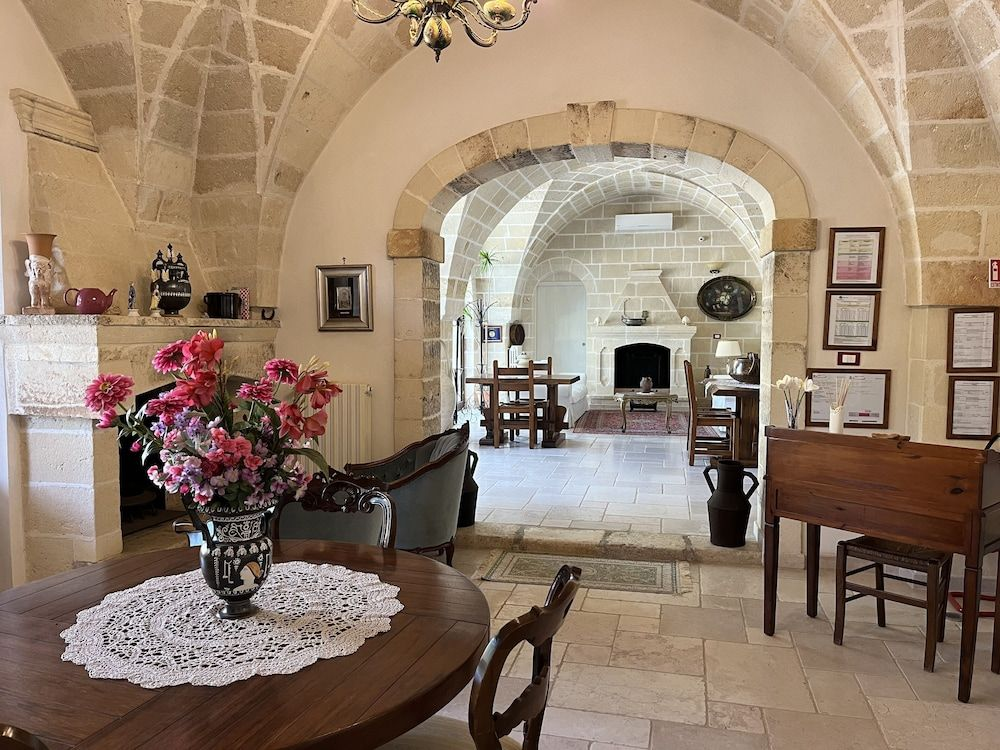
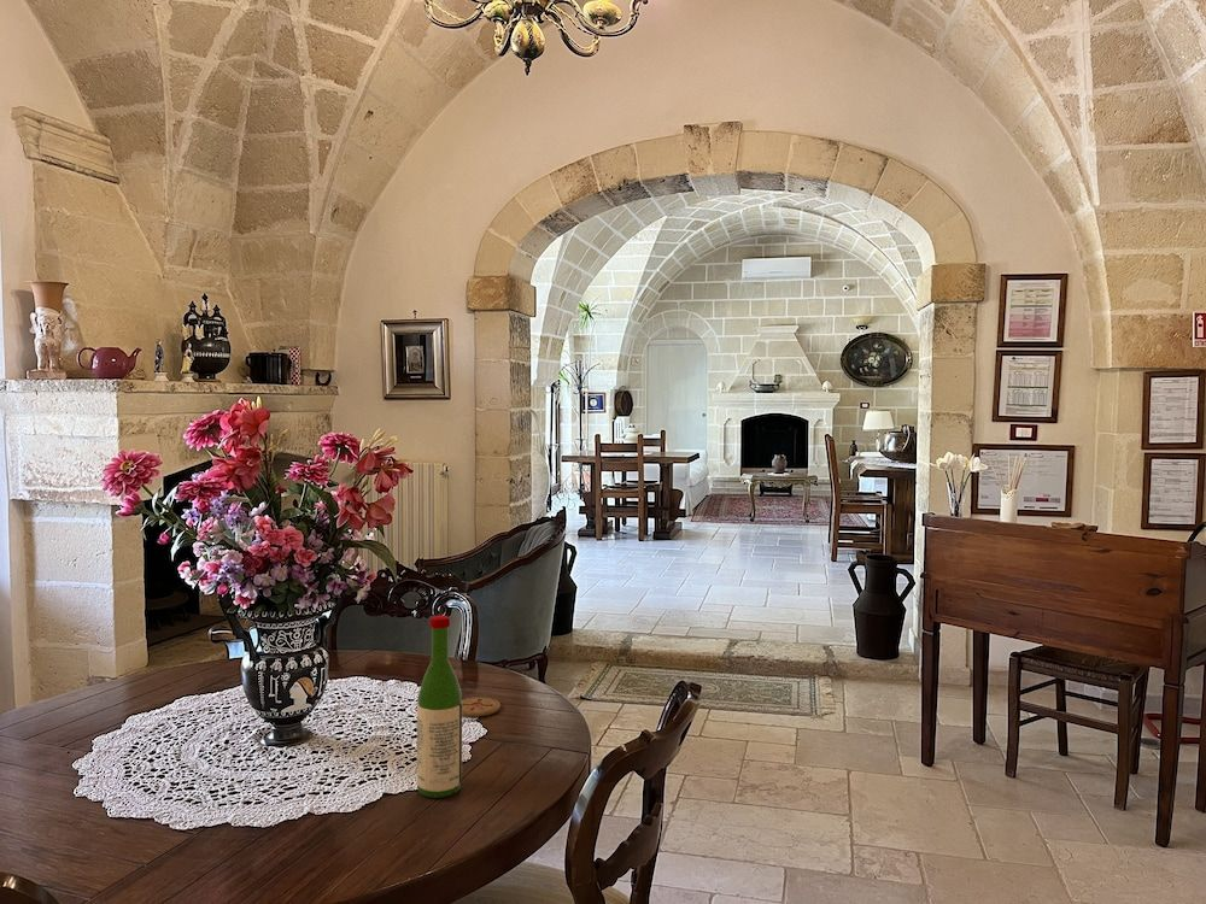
+ coaster (476, 706)
+ wine bottle (439, 703)
